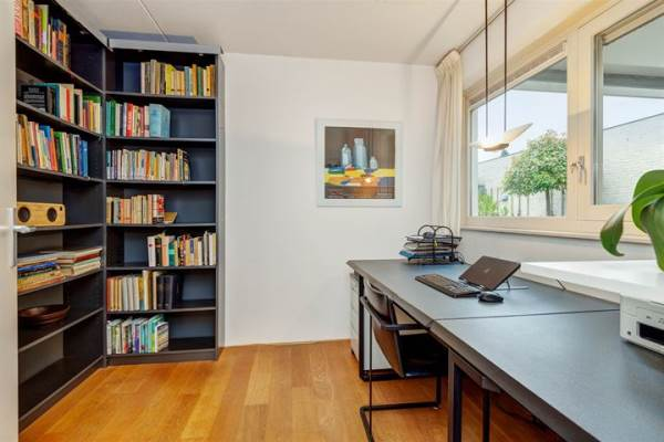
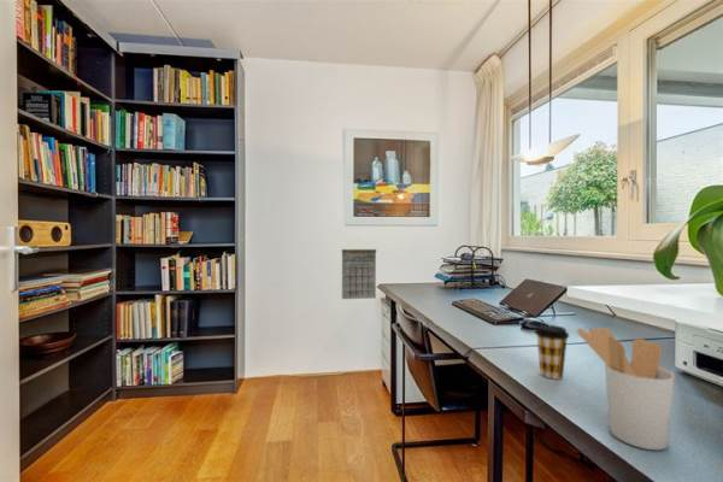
+ coffee cup (551, 351)
+ utensil holder (622, 380)
+ calendar (358, 268)
